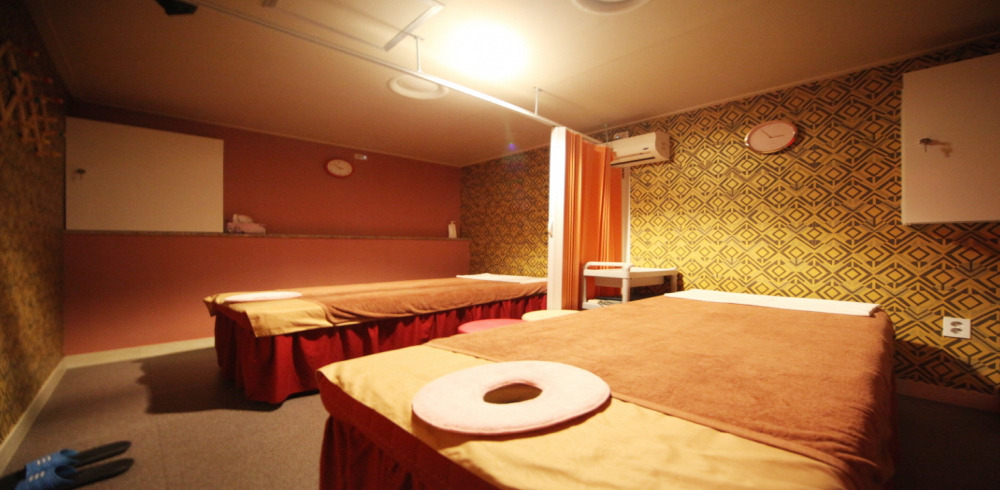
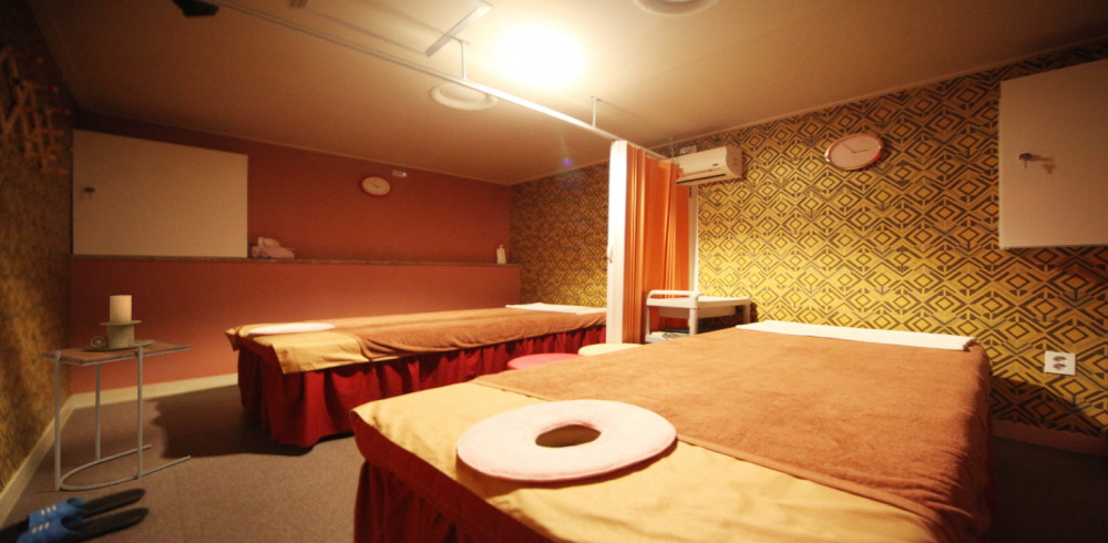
+ side table (99, 407)
+ candle holder (120, 320)
